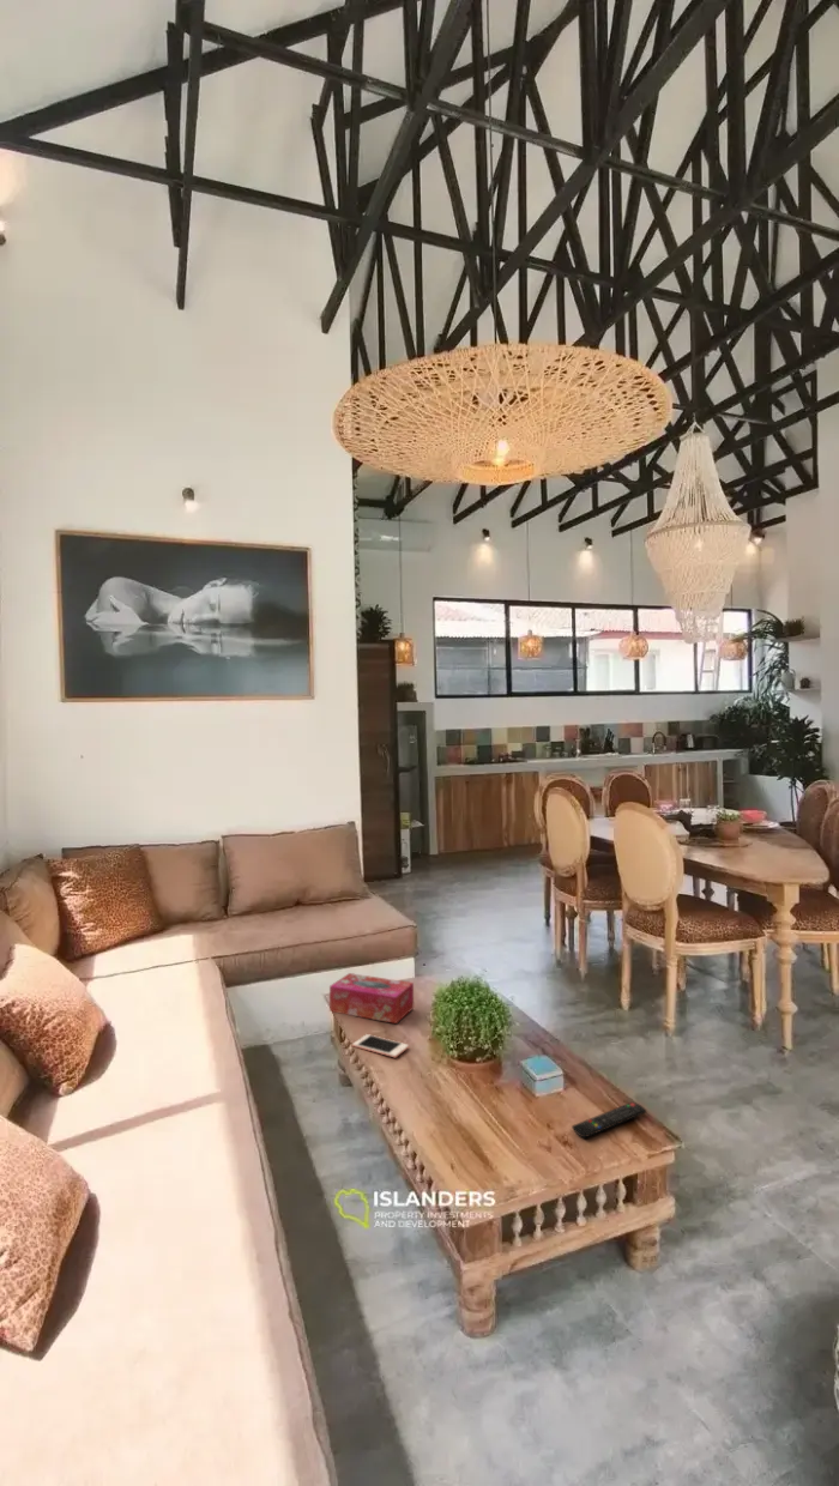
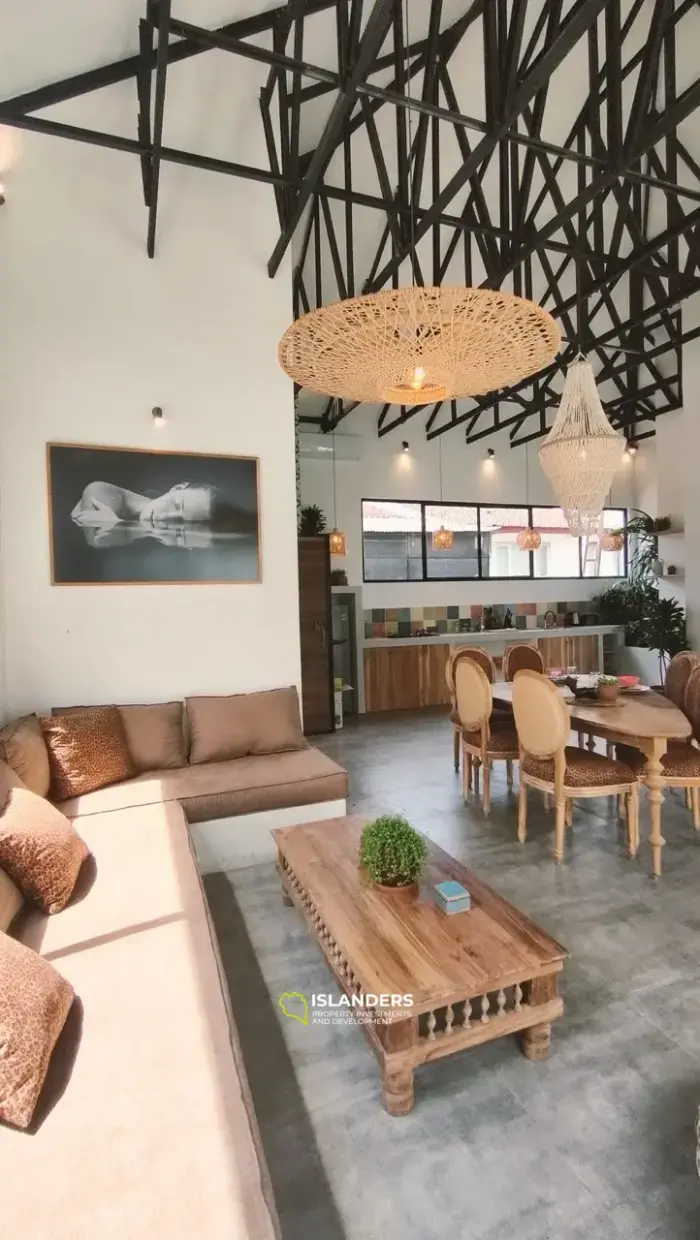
- remote control (610, 1119)
- tissue box (372, 997)
- cell phone (380, 1045)
